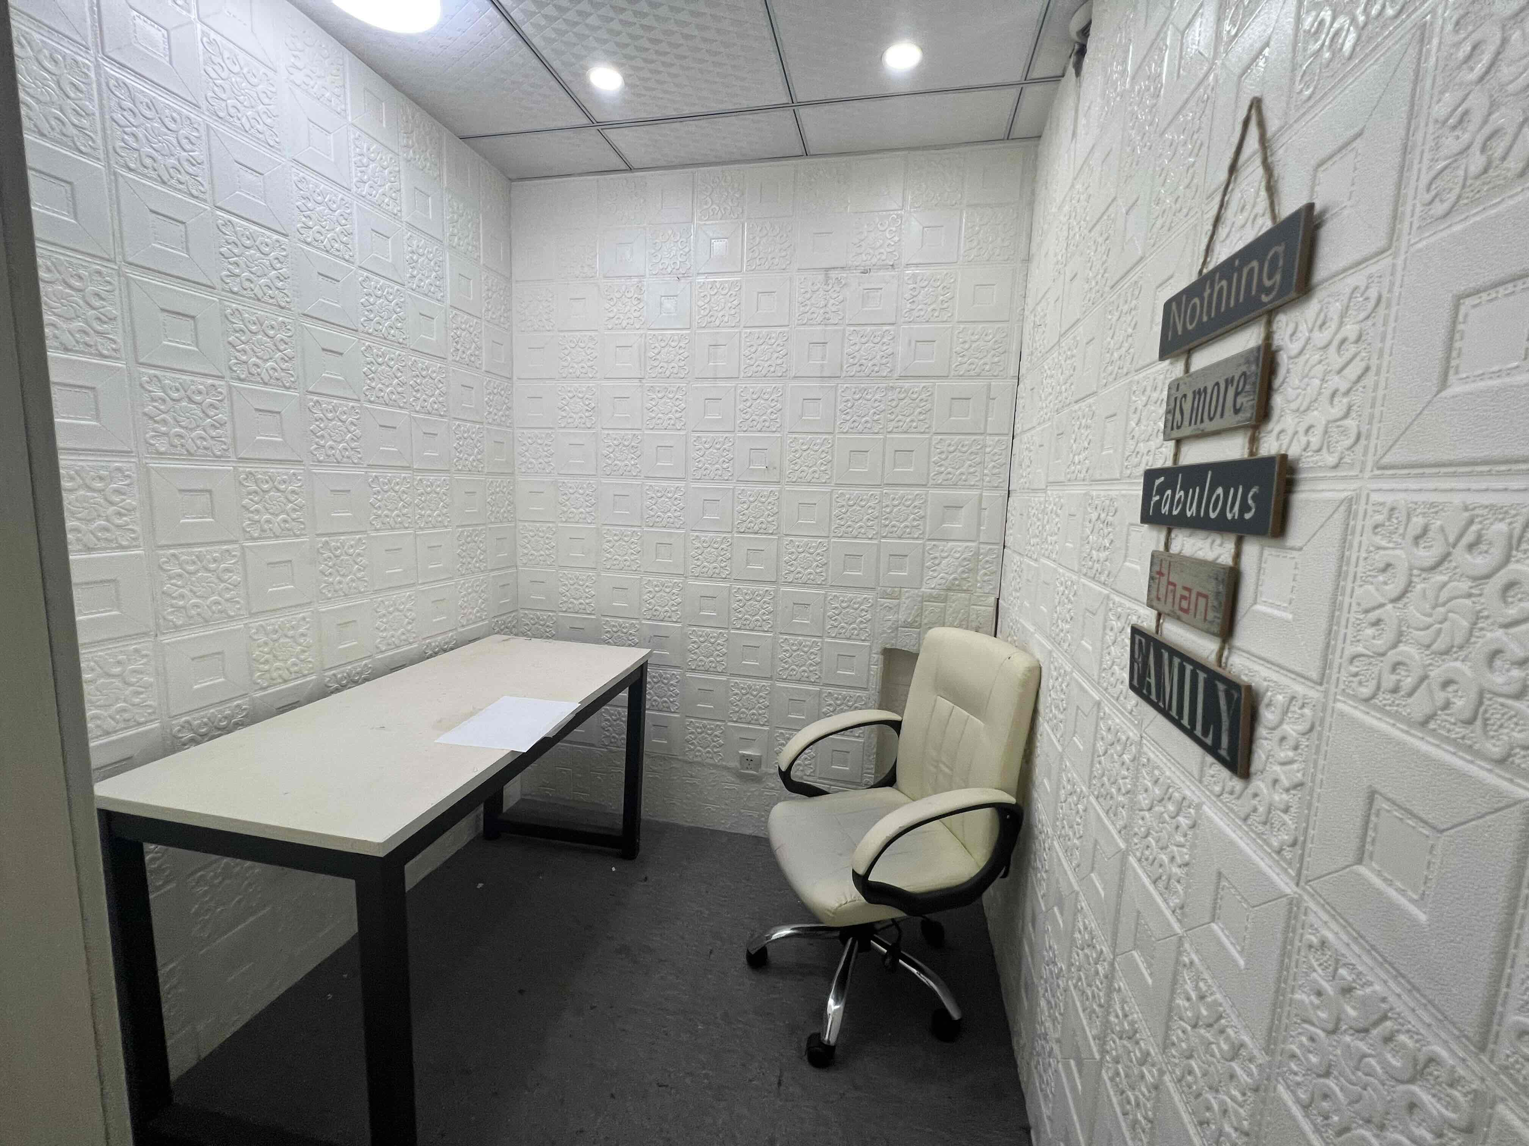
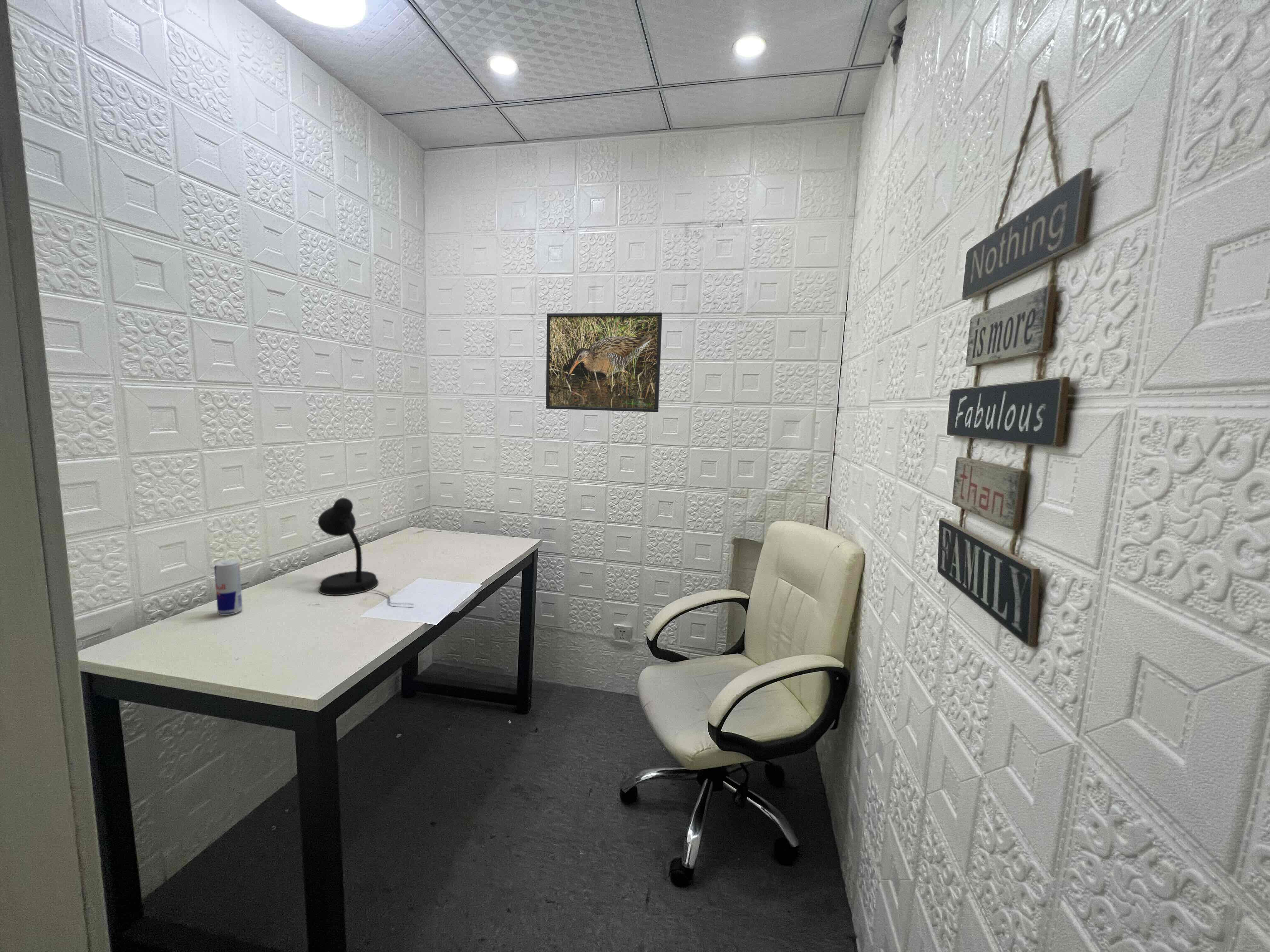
+ desk lamp (361, 549)
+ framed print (602, 362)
+ beverage can (228, 587)
